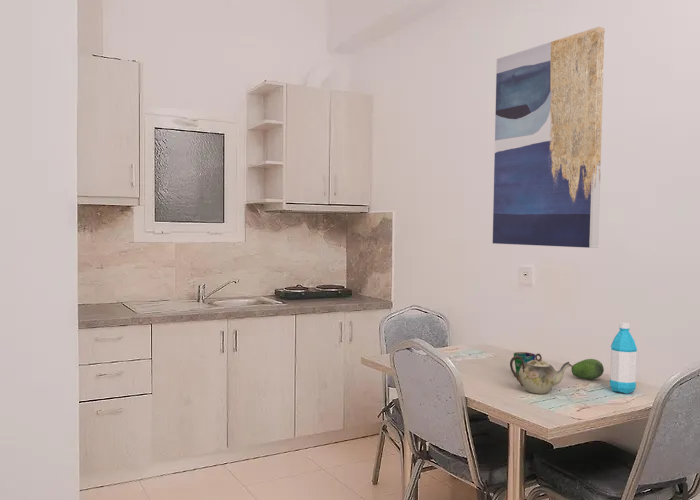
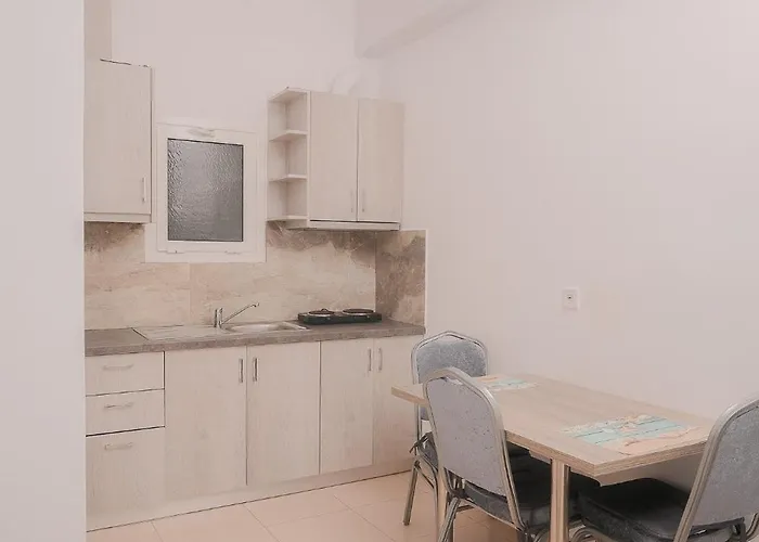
- teapot (541, 372)
- wall art (543, 145)
- water bottle (623, 357)
- fruit (587, 369)
- cup (525, 362)
